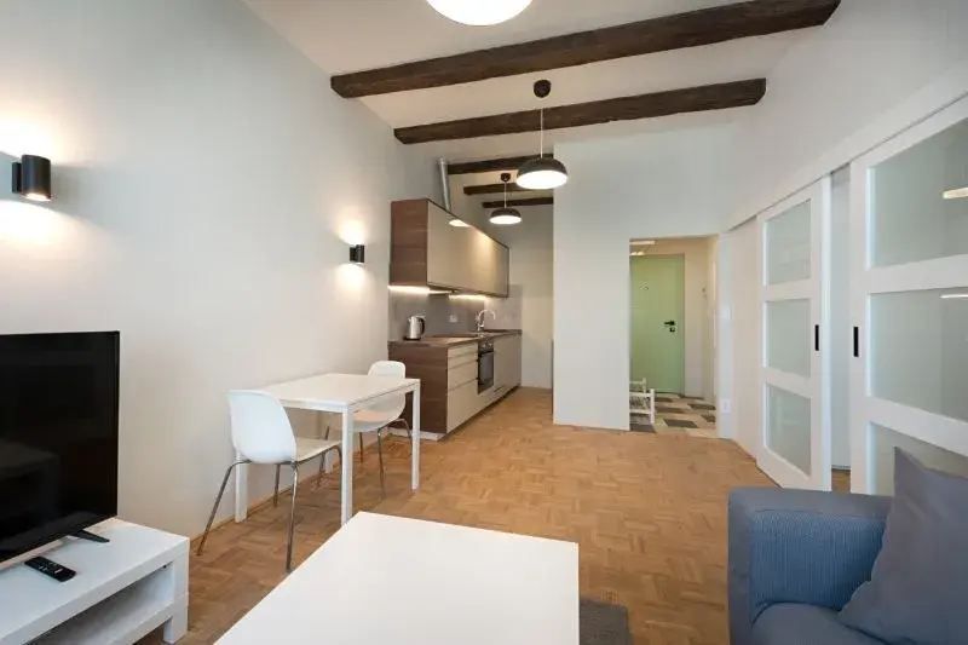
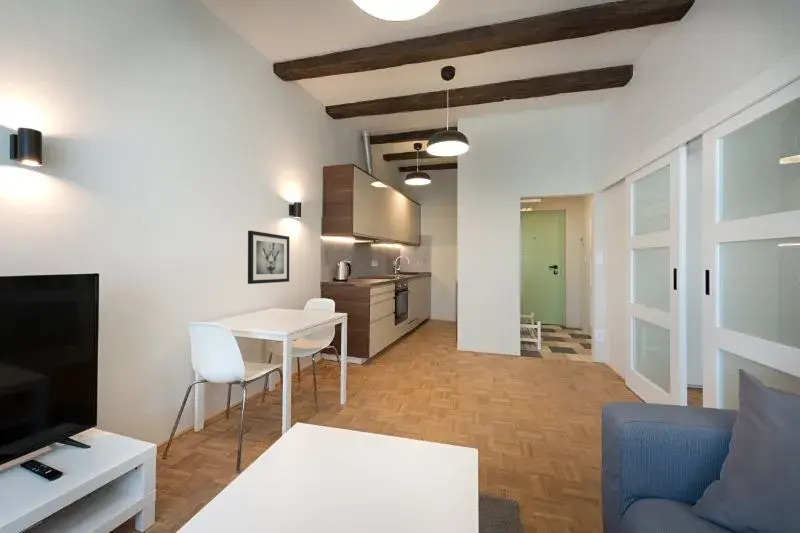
+ wall art (270, 258)
